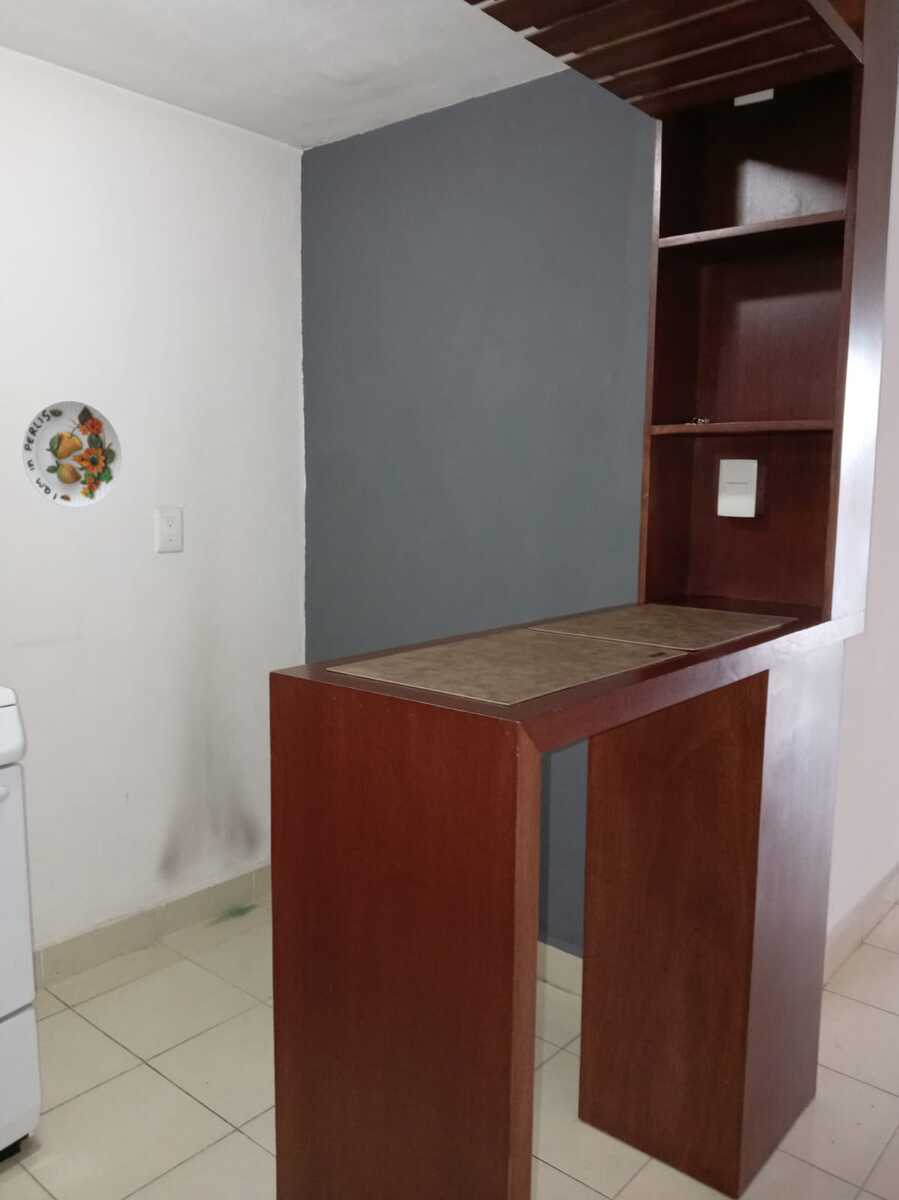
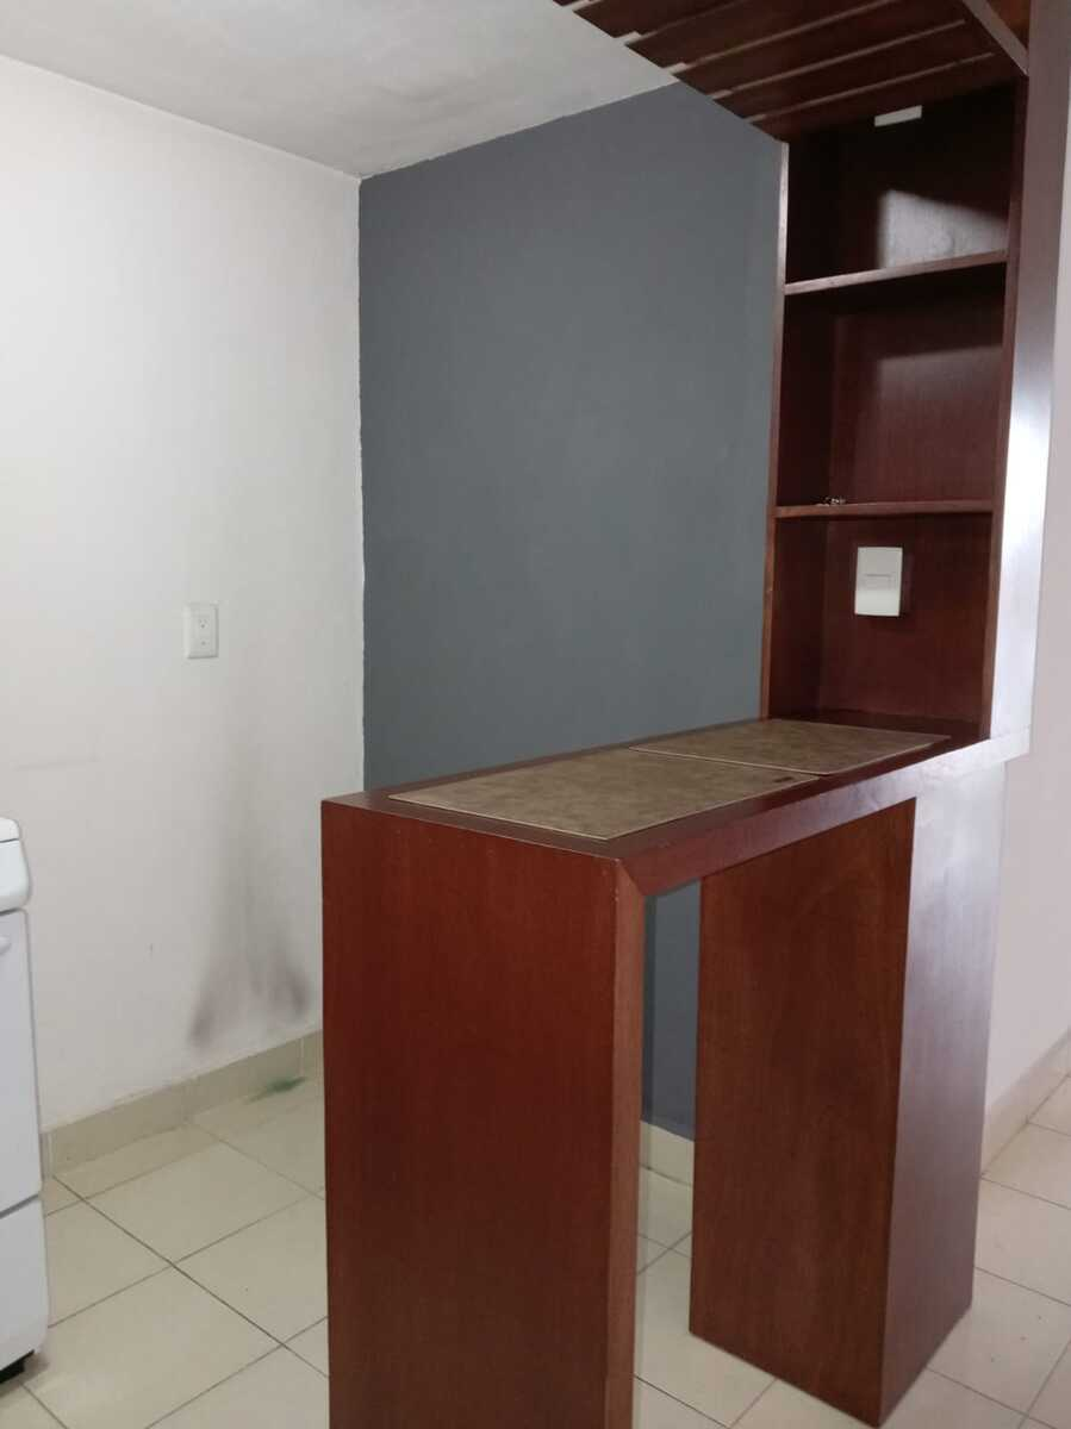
- decorative plate (73, 454)
